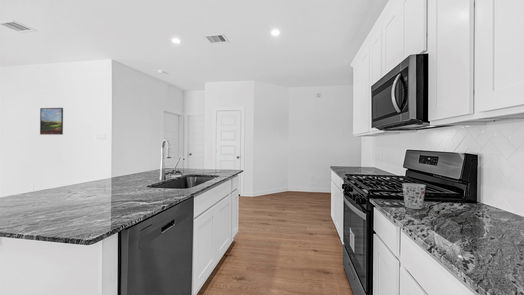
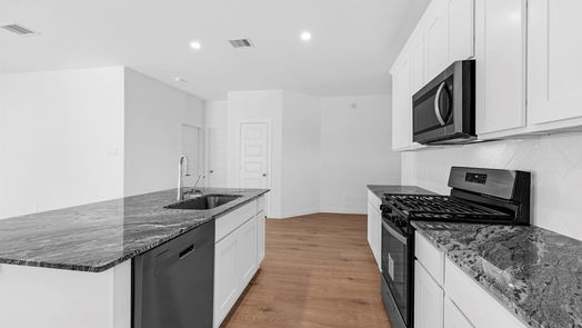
- cup (413, 195)
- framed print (51, 121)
